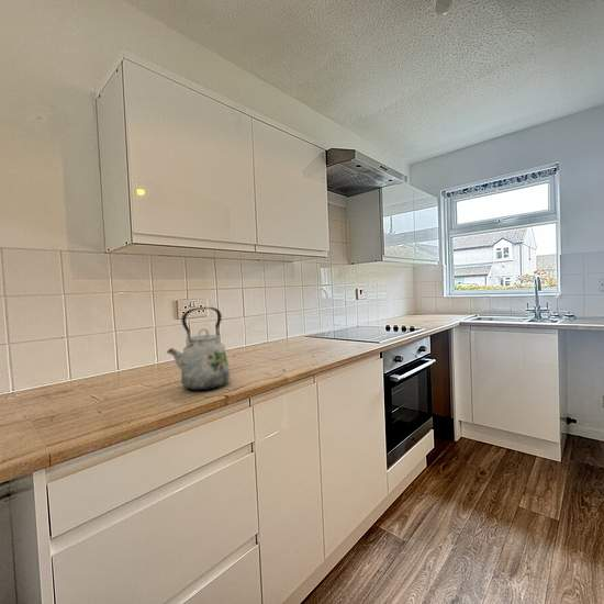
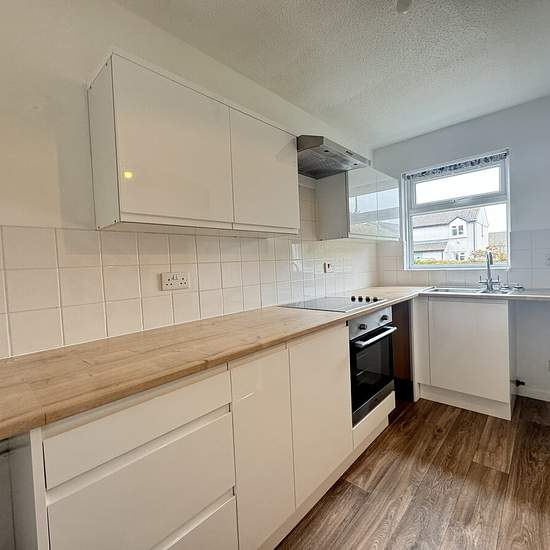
- kettle (197, 348)
